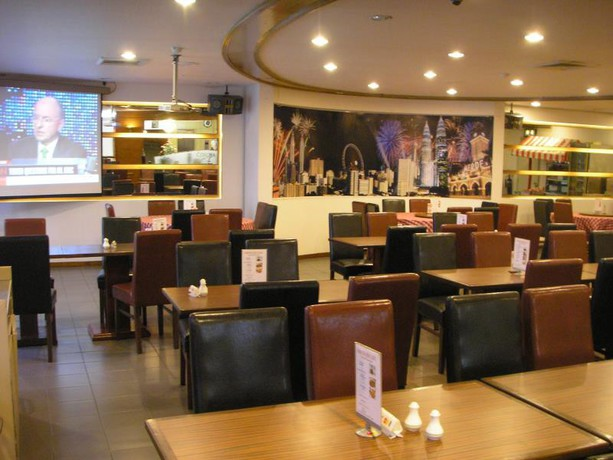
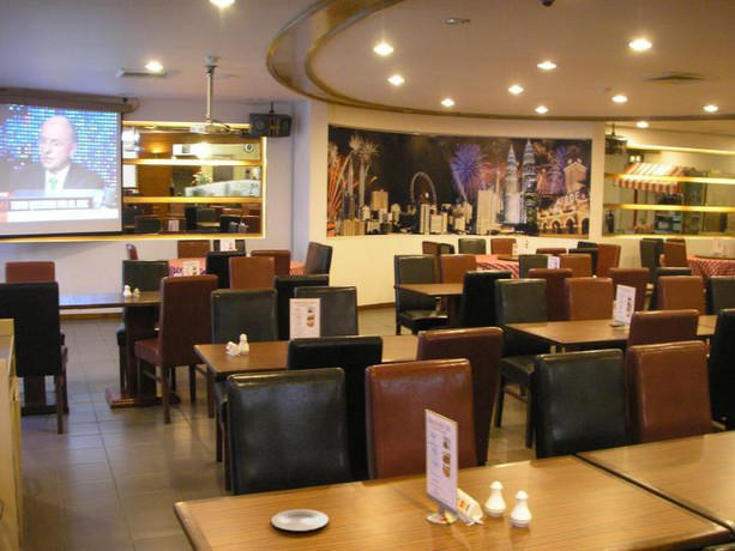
+ plate (302, 509)
